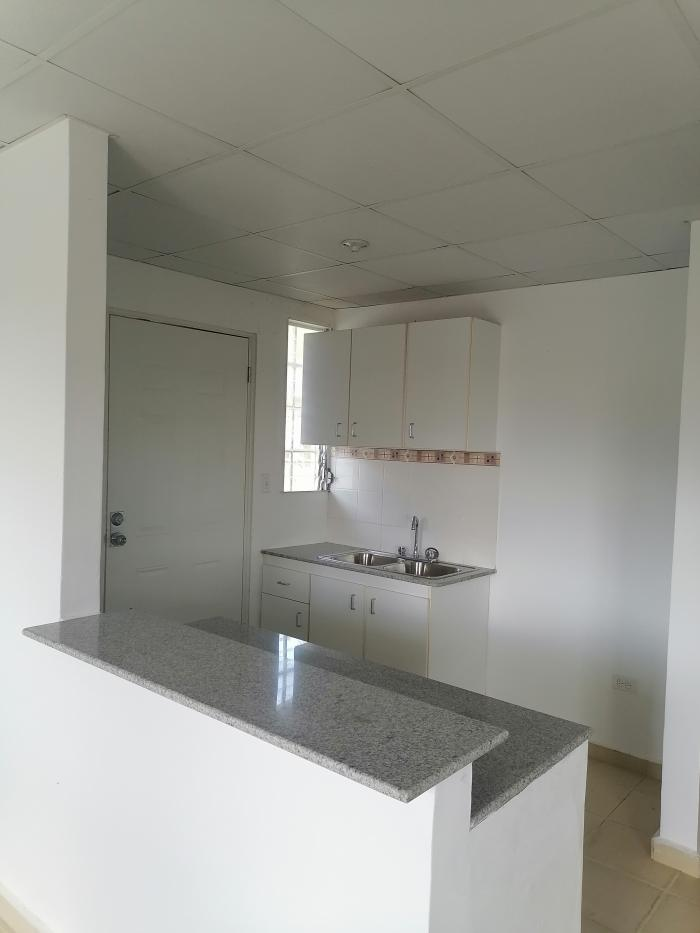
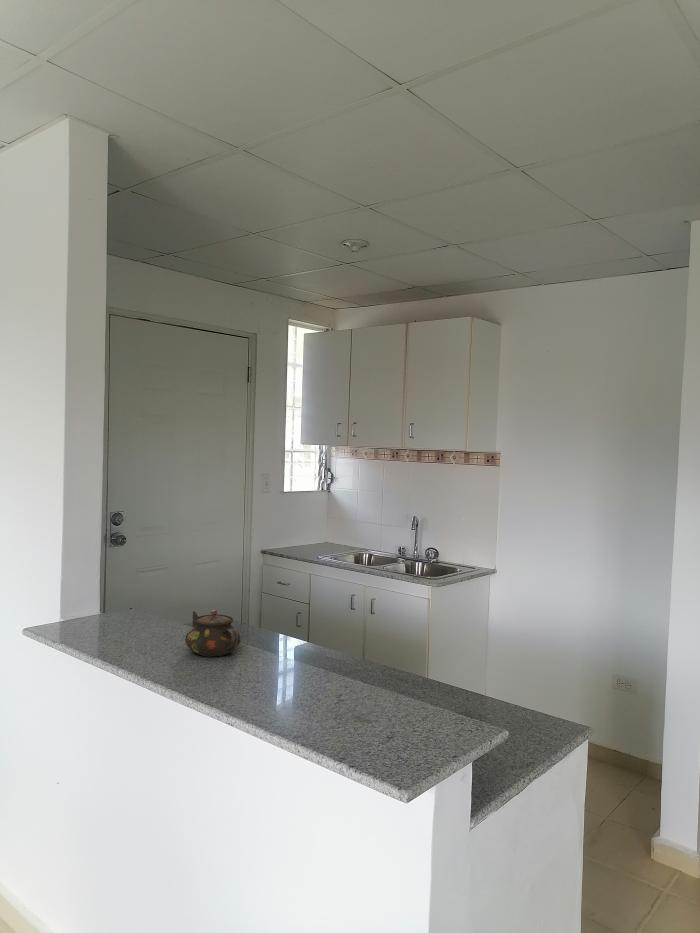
+ teapot (213, 630)
